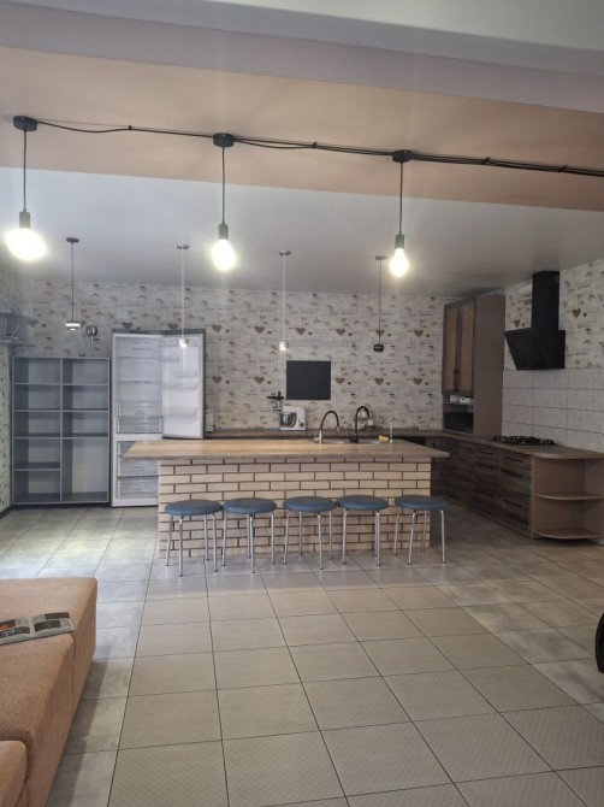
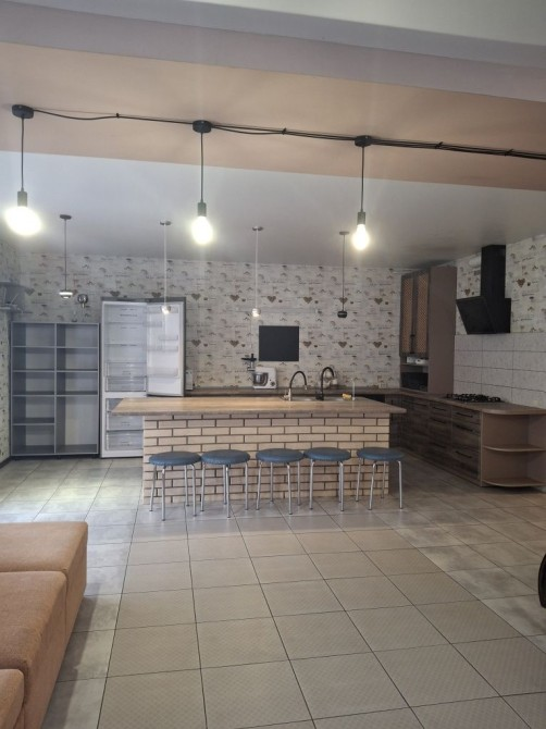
- magazine (30, 626)
